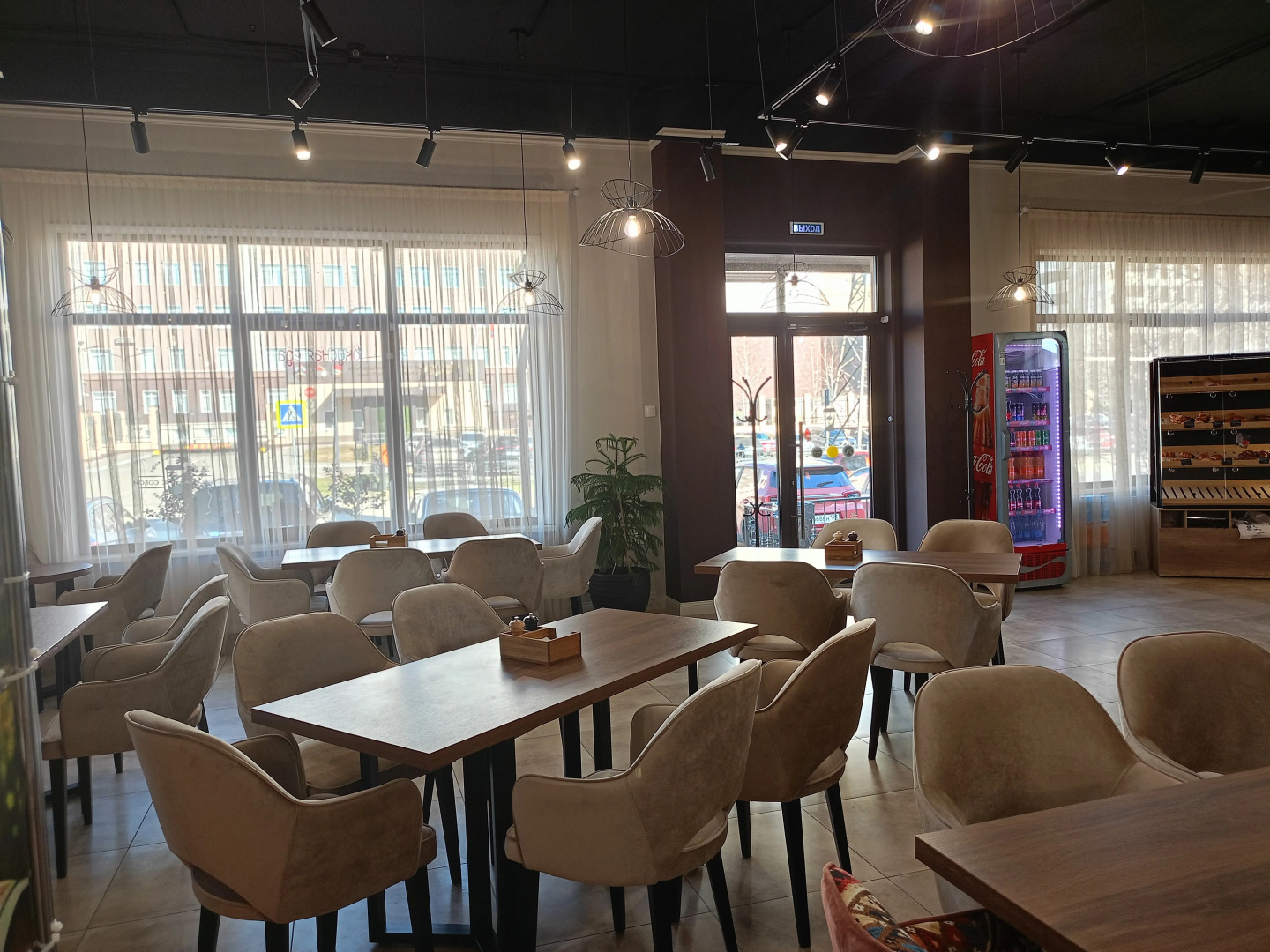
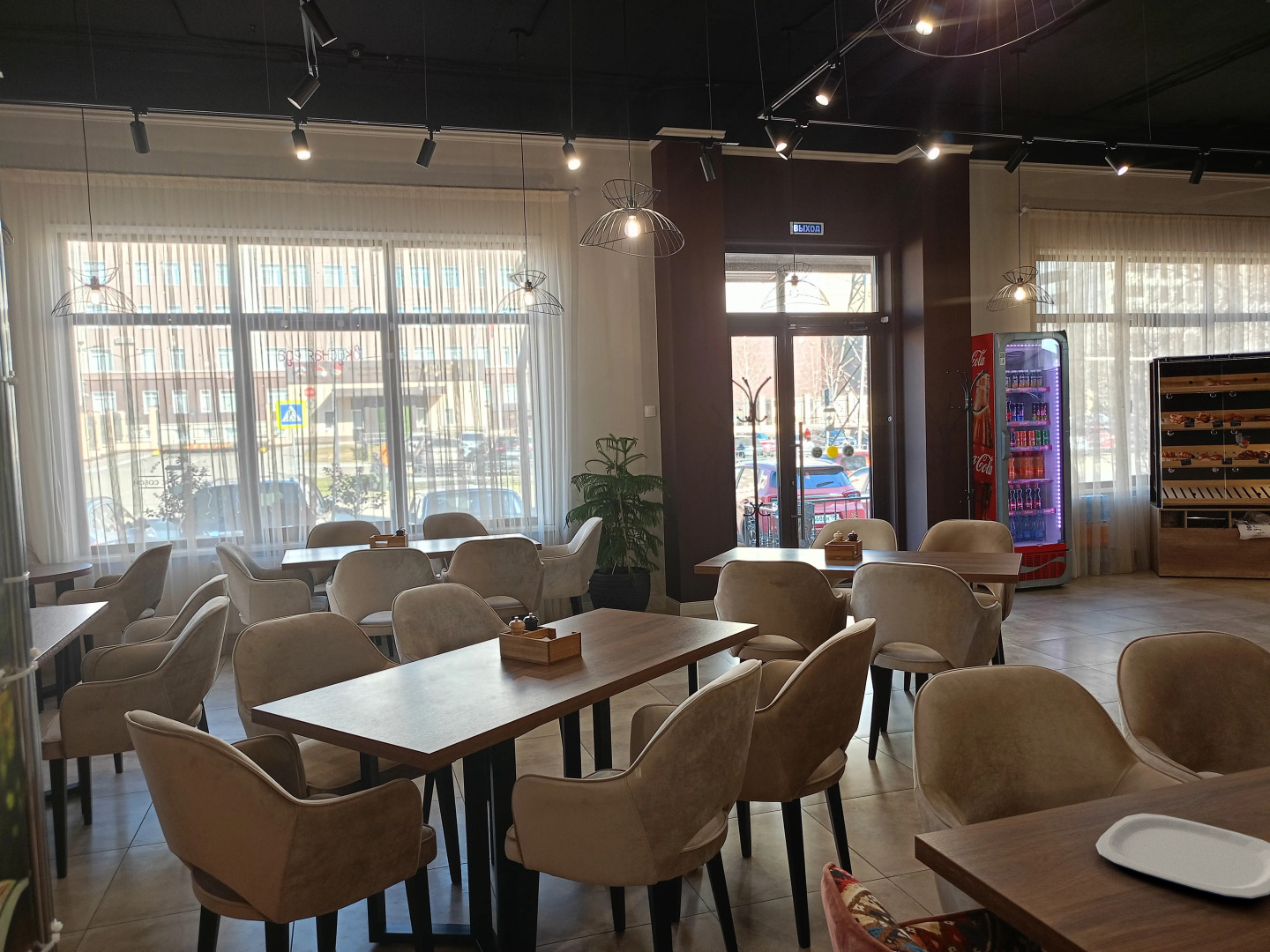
+ plate (1191, 855)
